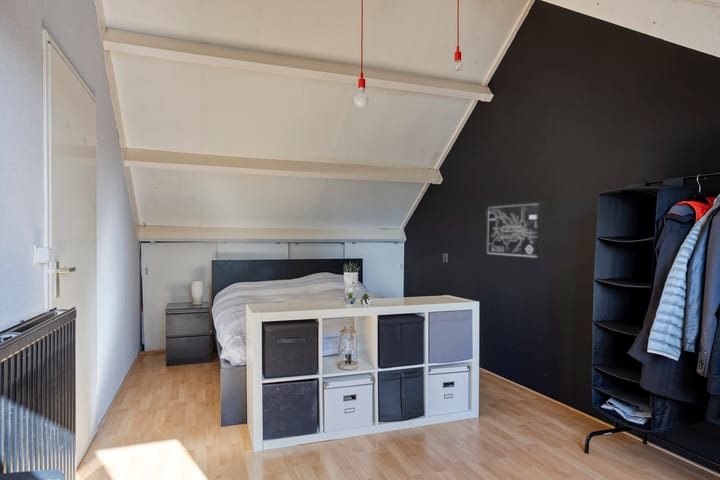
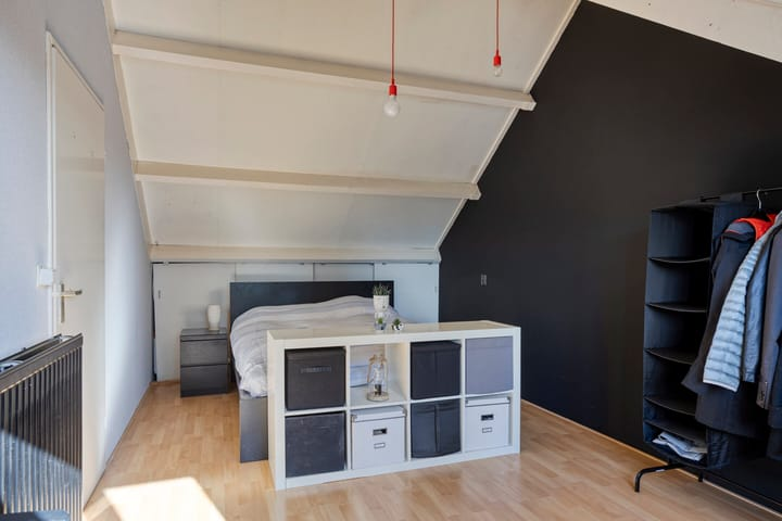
- wall art (512, 230)
